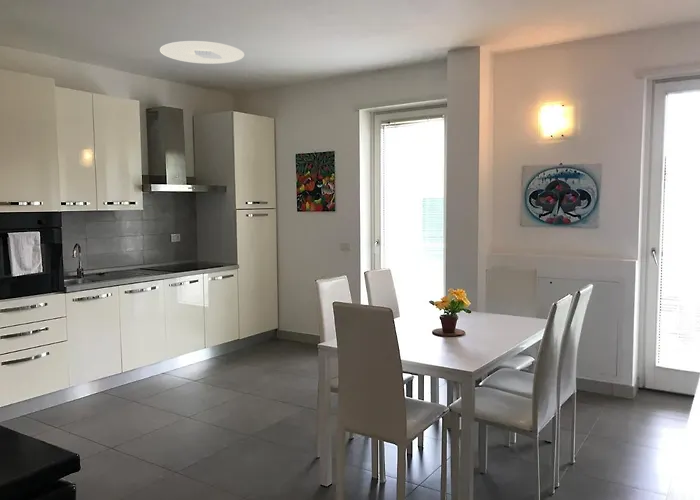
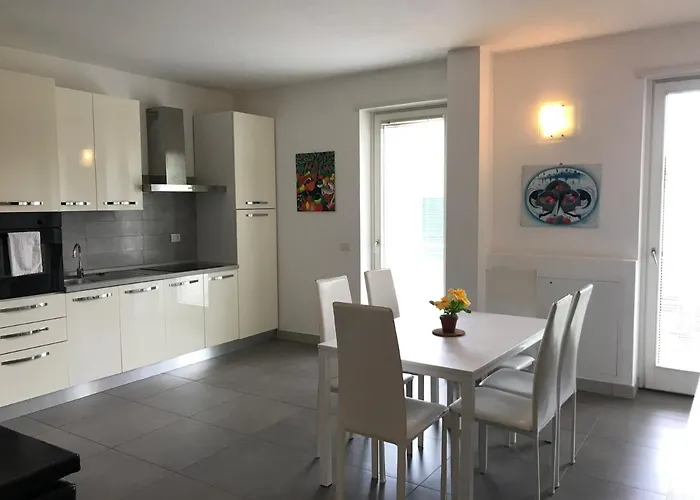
- ceiling light (202, 49)
